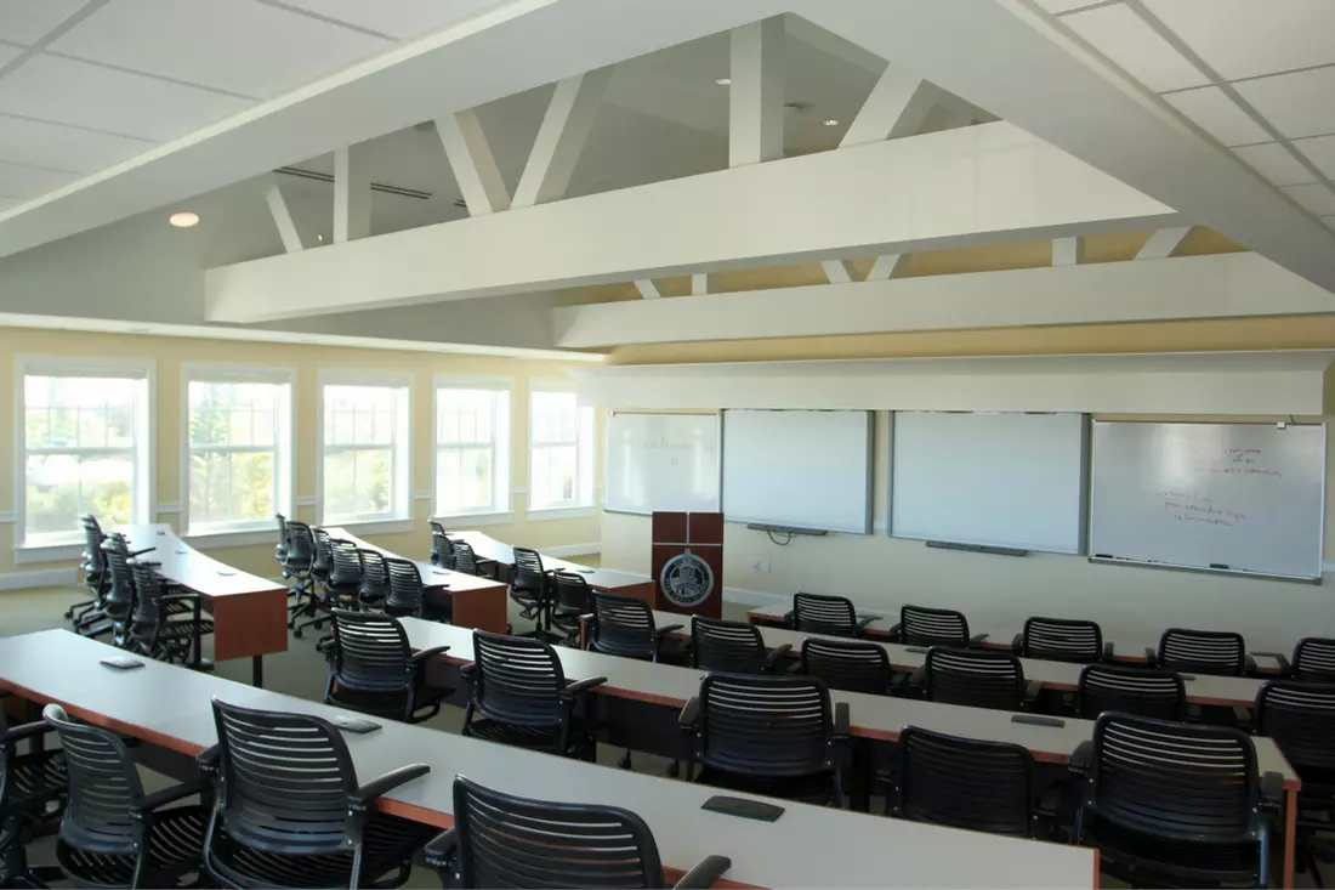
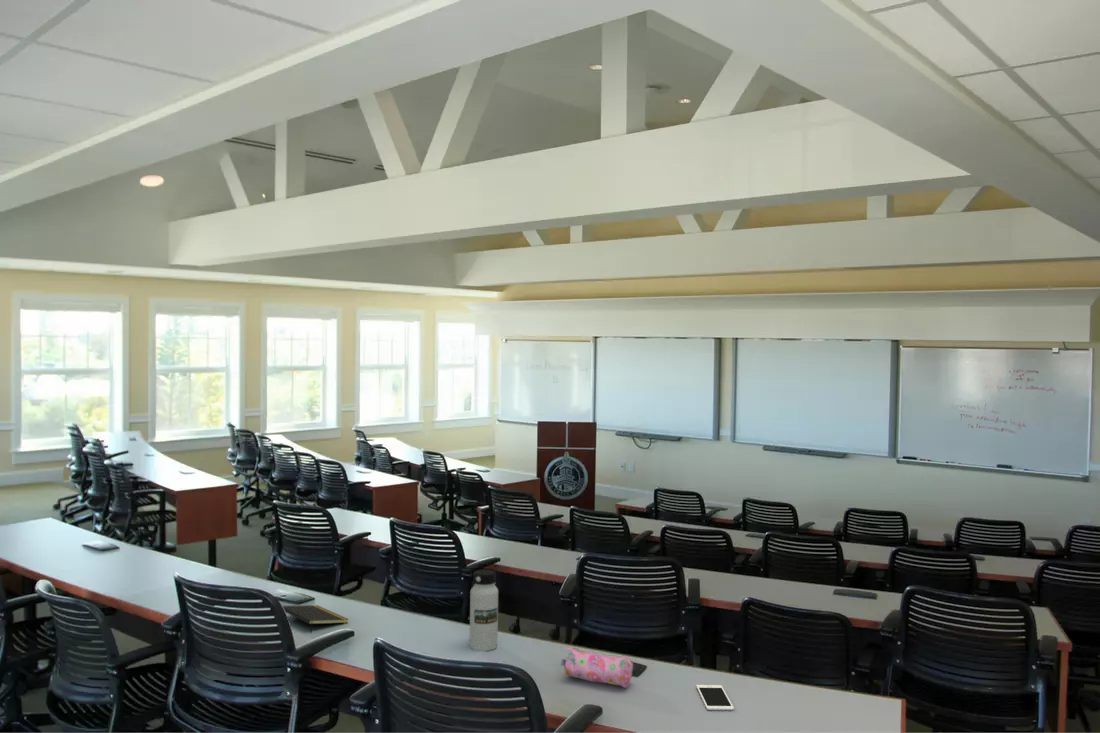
+ cell phone (714, 697)
+ notepad (313, 614)
+ water bottle (484, 609)
+ pencil case (597, 666)
